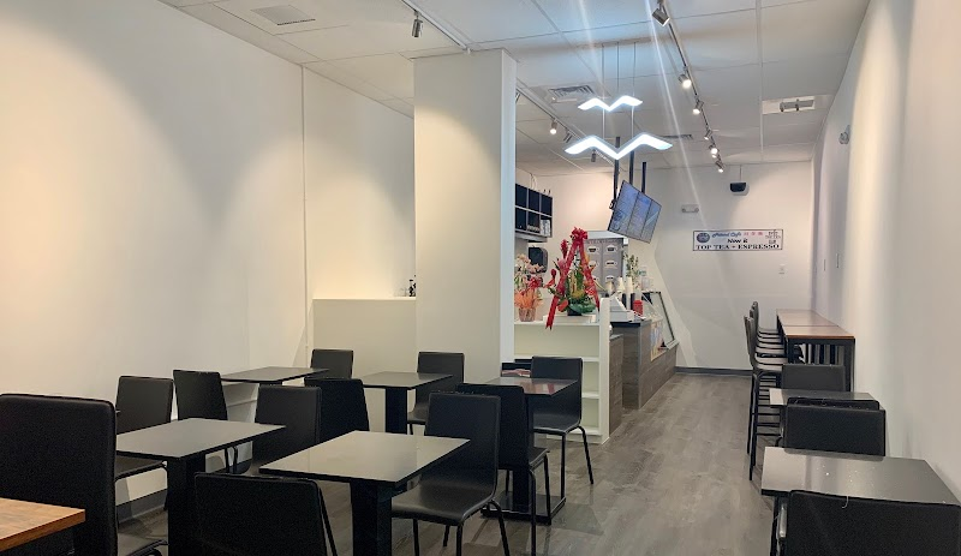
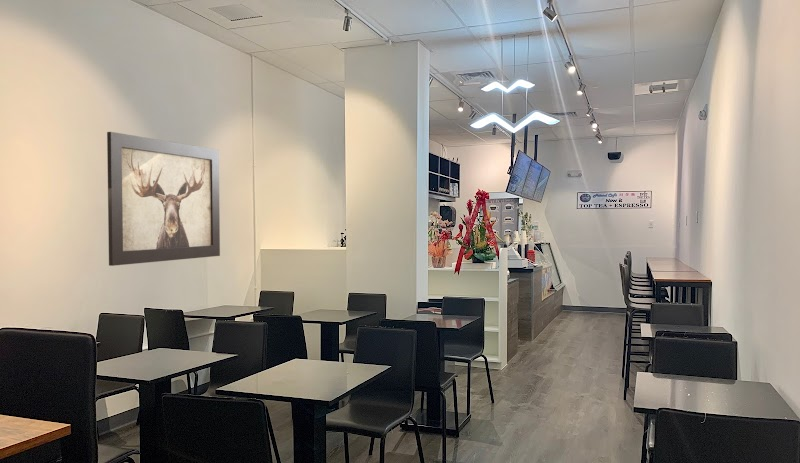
+ wall art (170, 201)
